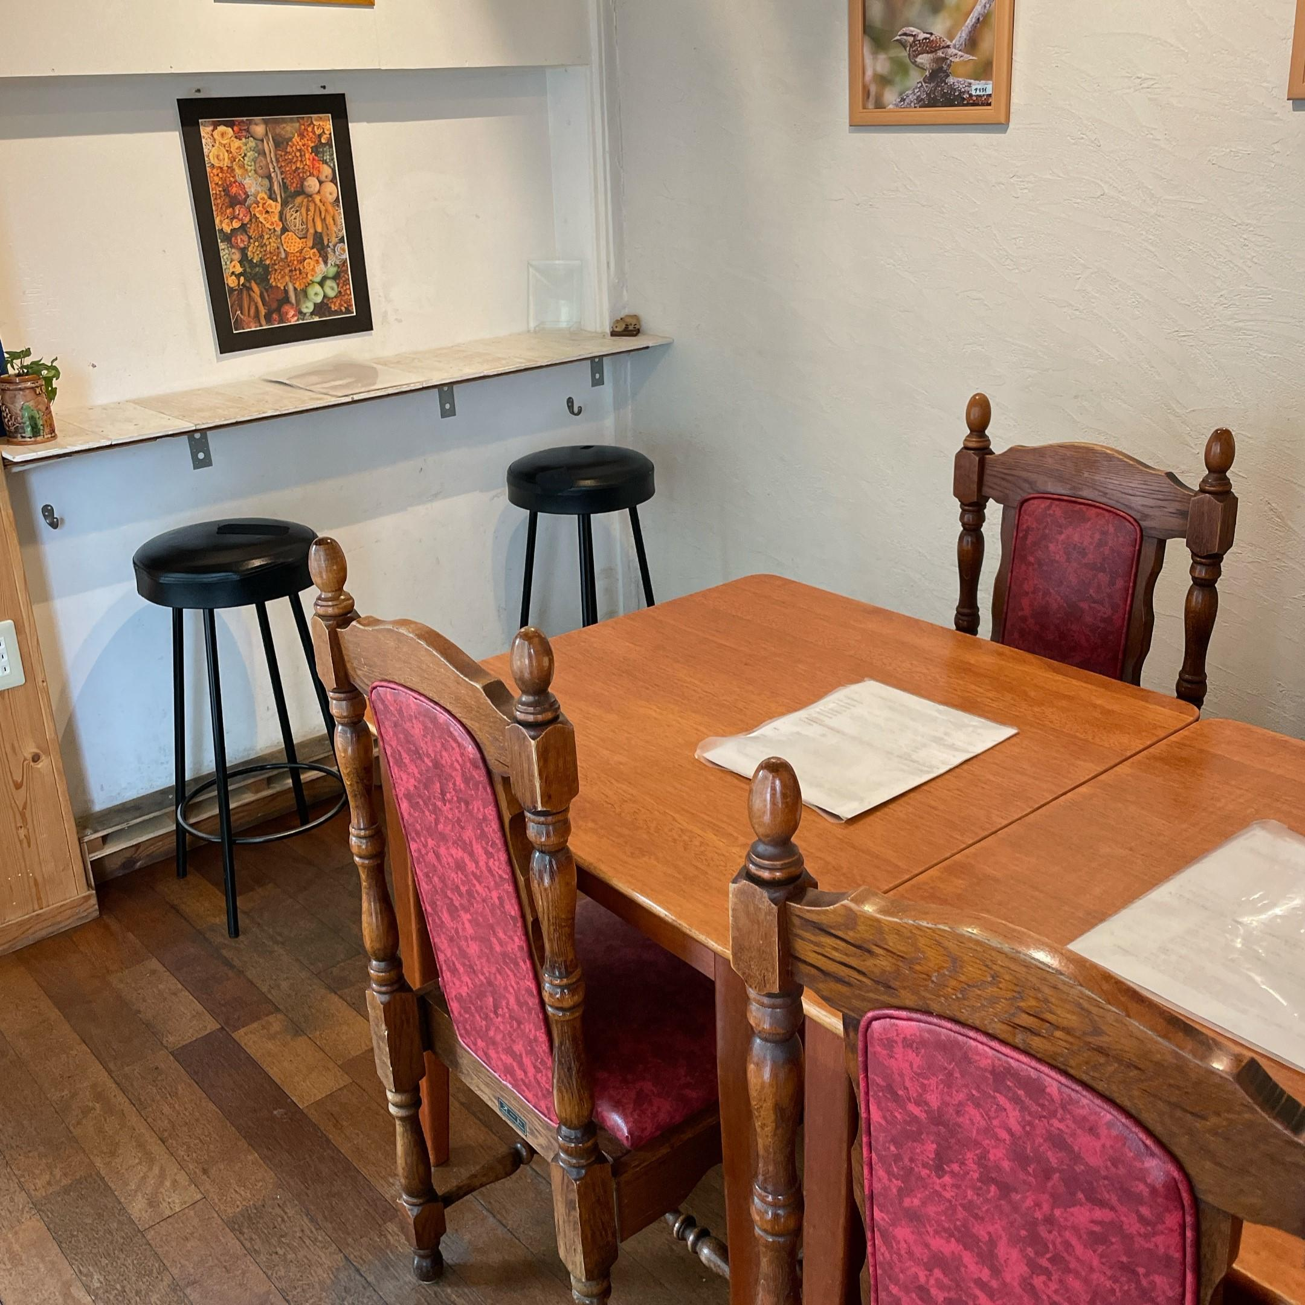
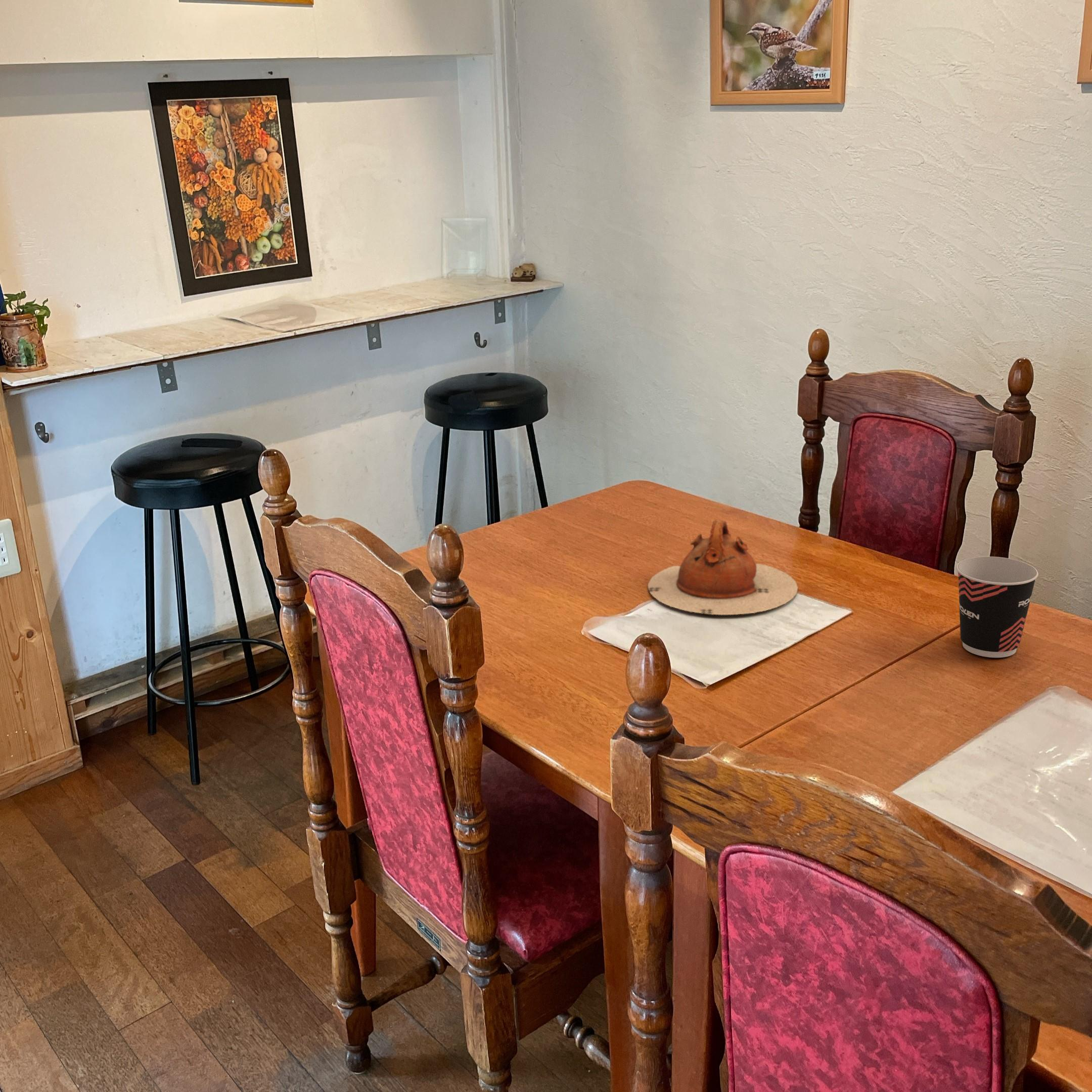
+ teapot (722, 555)
+ cup (993, 608)
